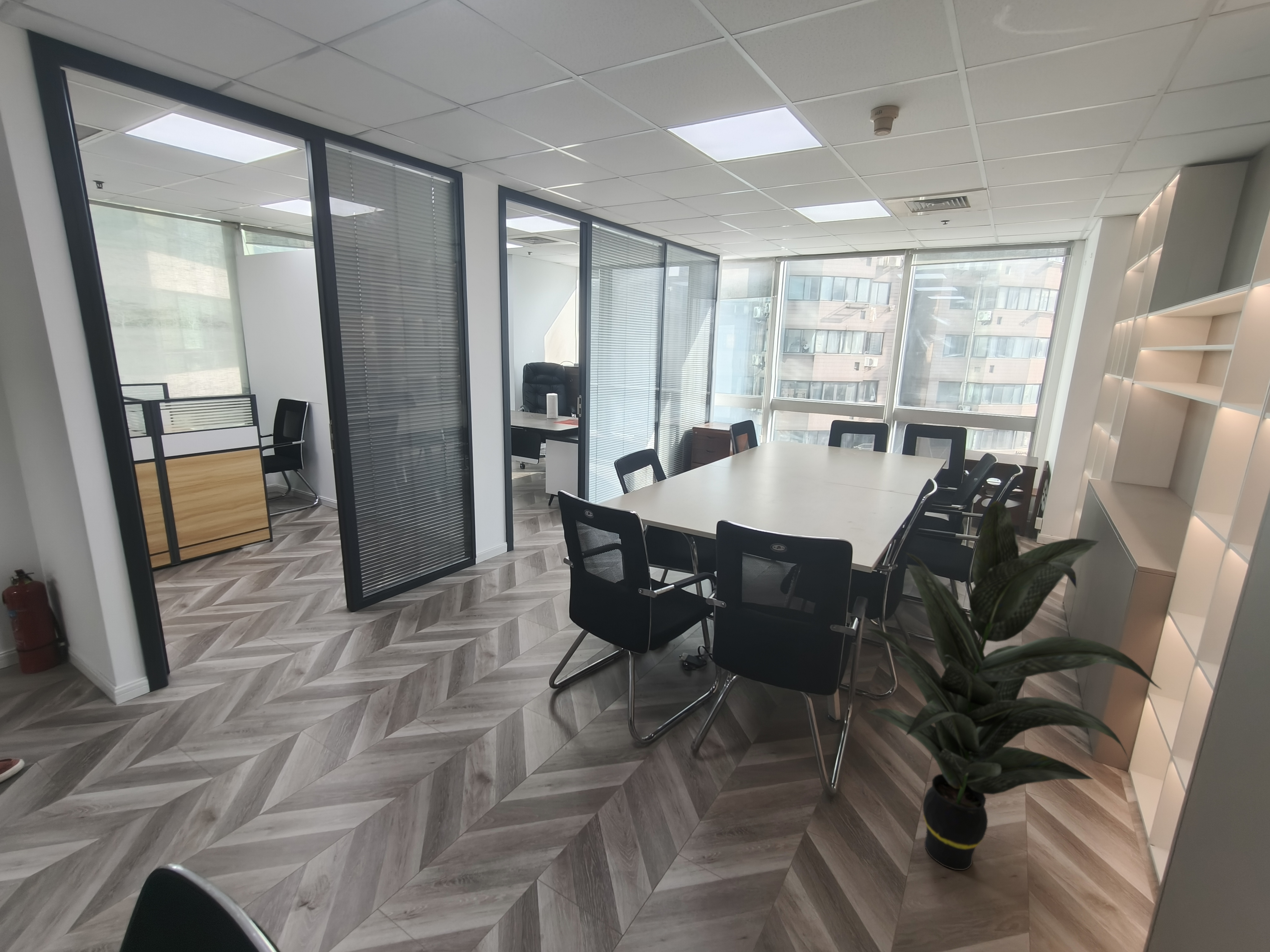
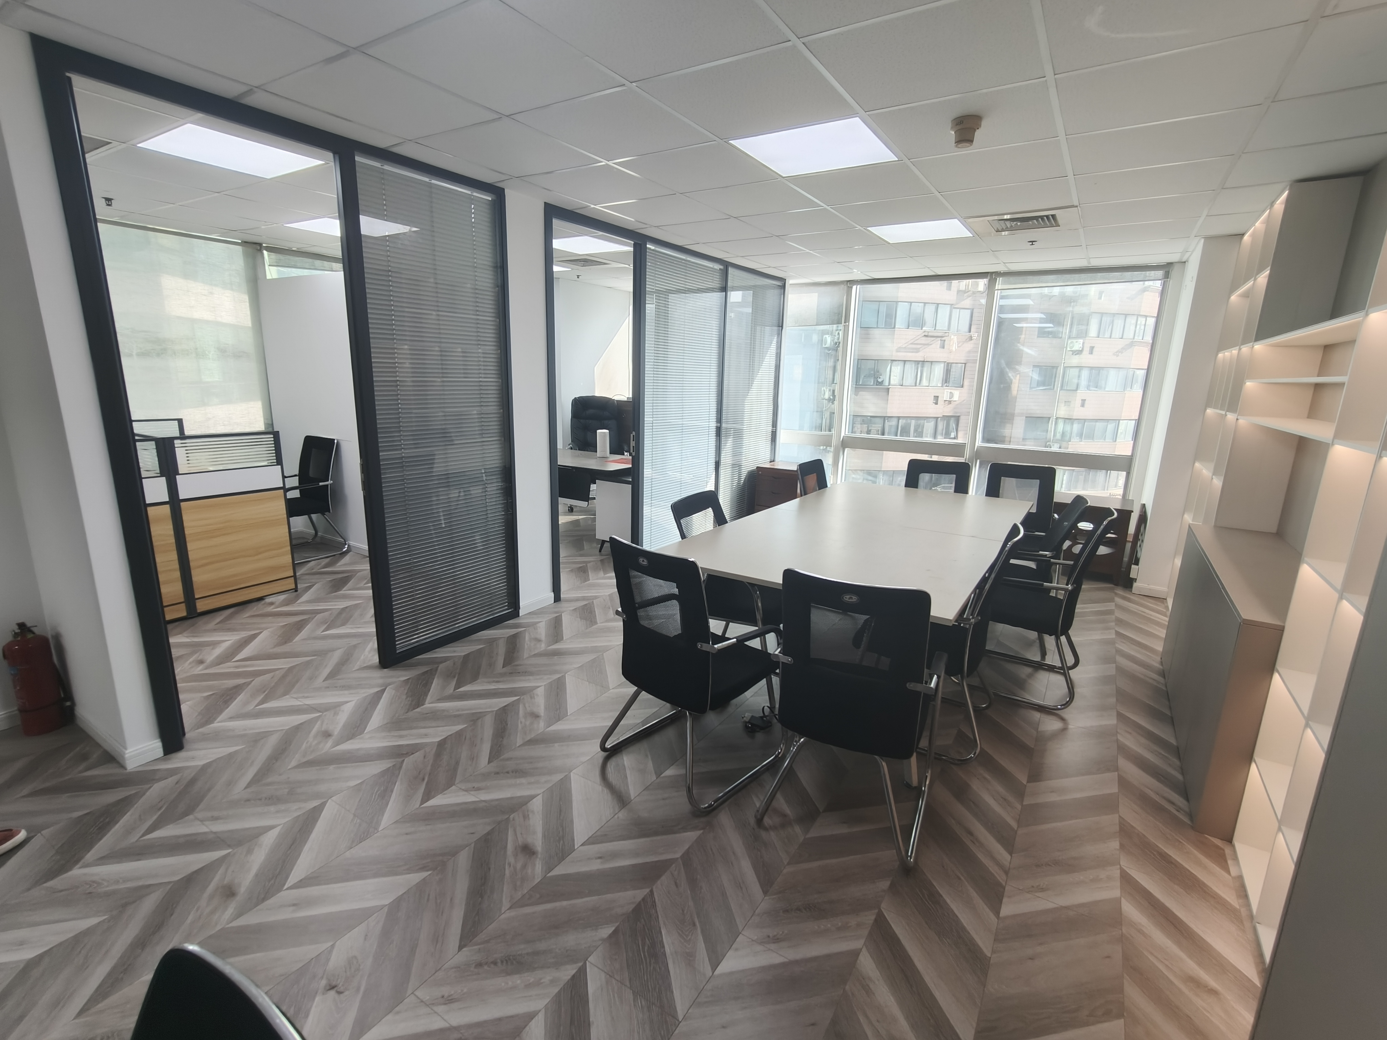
- indoor plant (983, 690)
